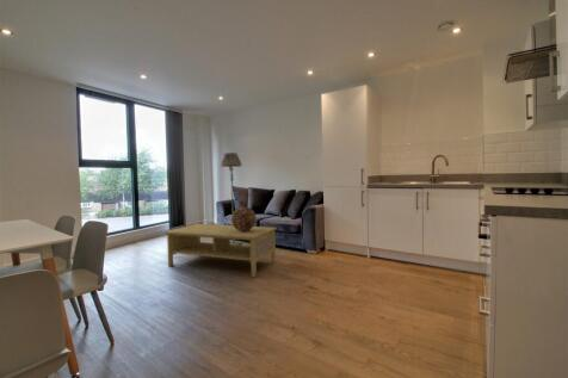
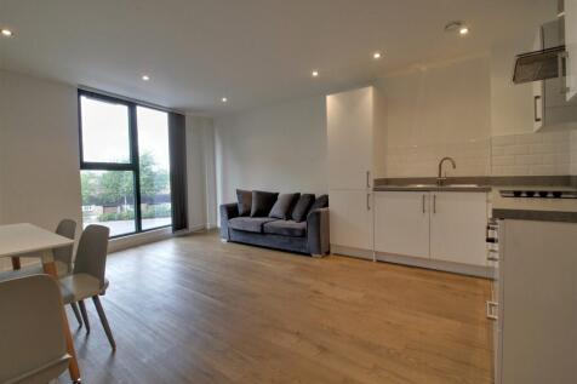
- floor lamp (231, 198)
- coffee table (222, 246)
- decorative sphere (243, 218)
